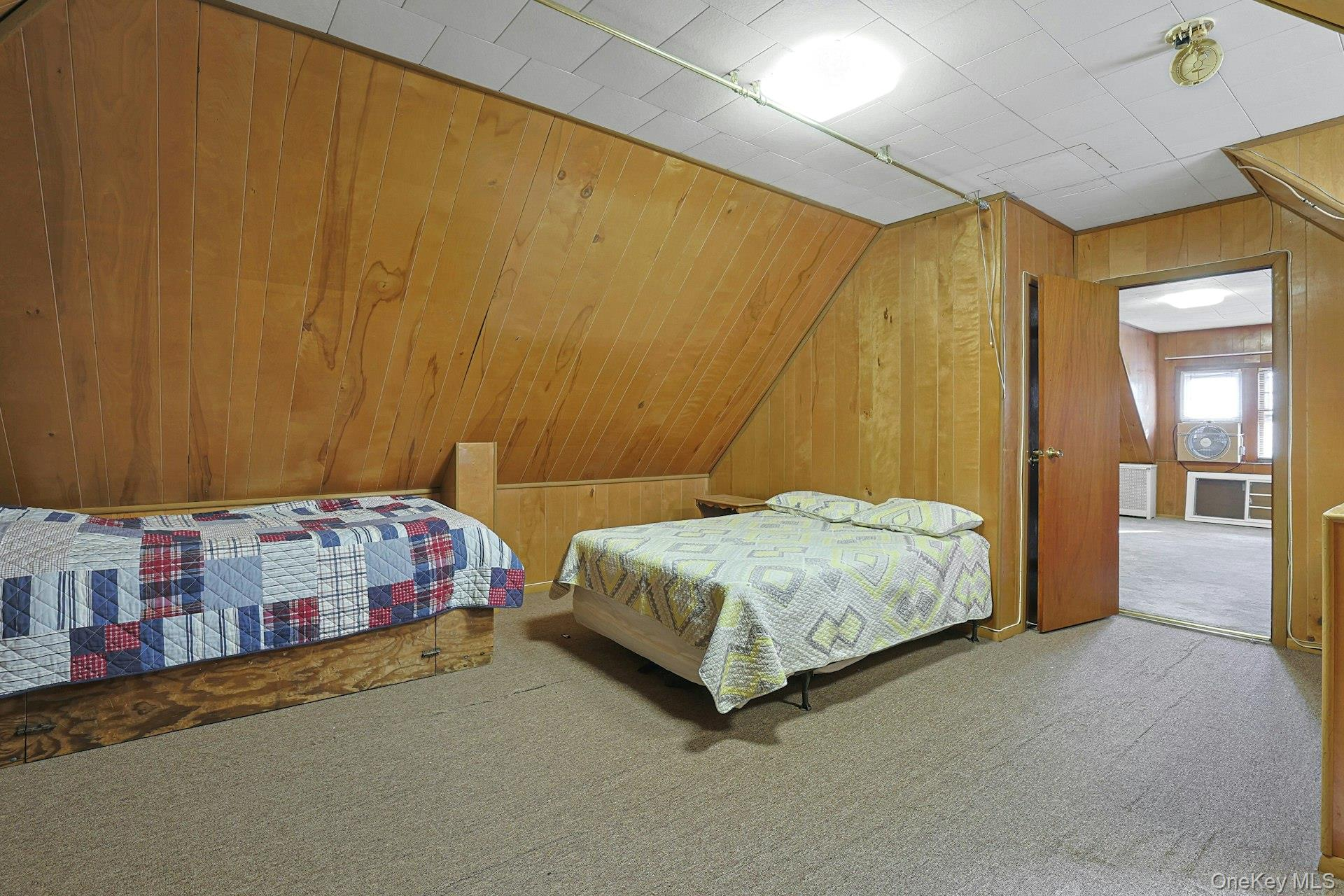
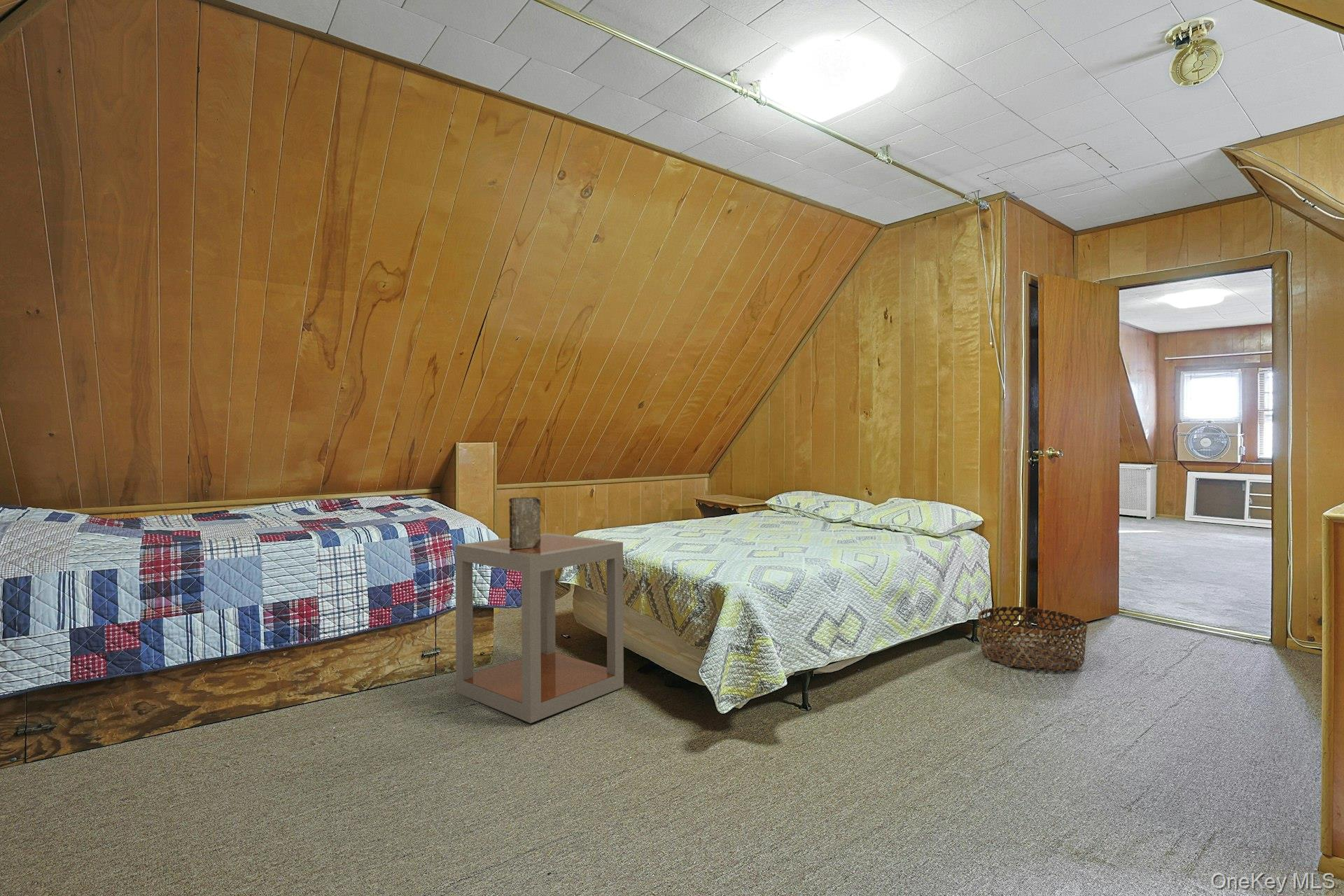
+ side table (540, 616)
+ book (524, 522)
+ basket (1032, 638)
